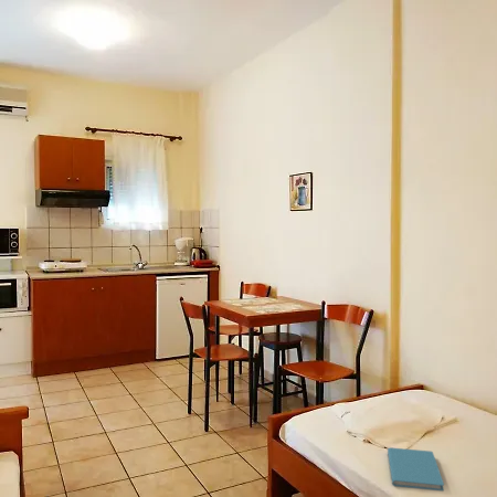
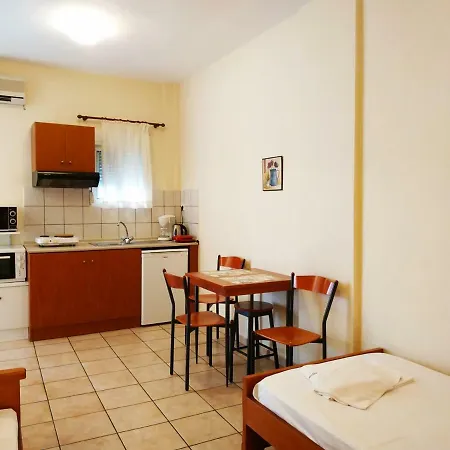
- book (413, 467)
